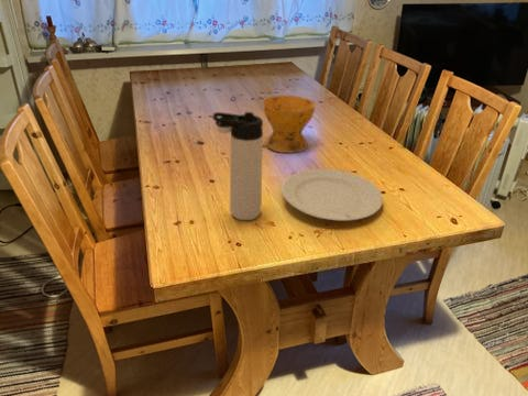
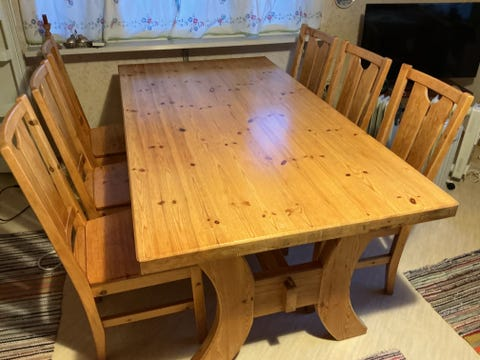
- bowl (287, 123)
- thermos bottle (238, 167)
- chinaware (331, 195)
